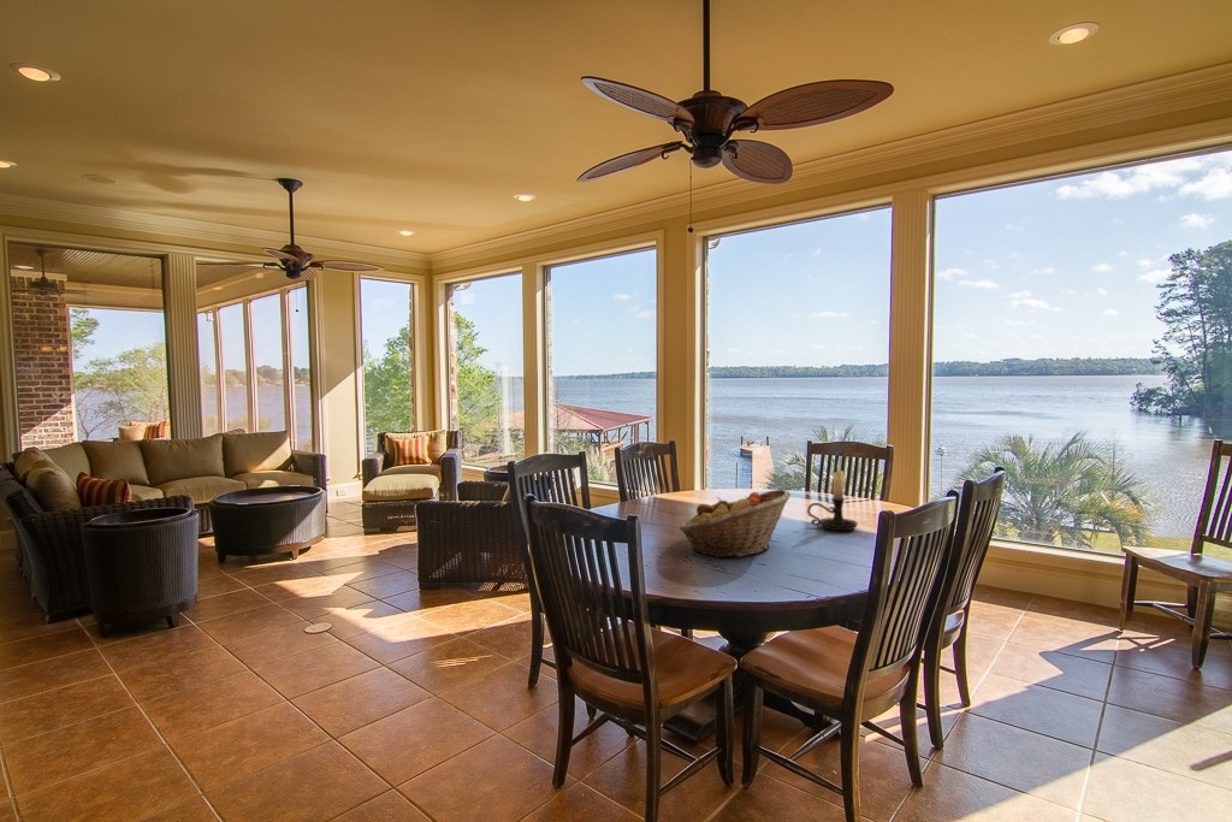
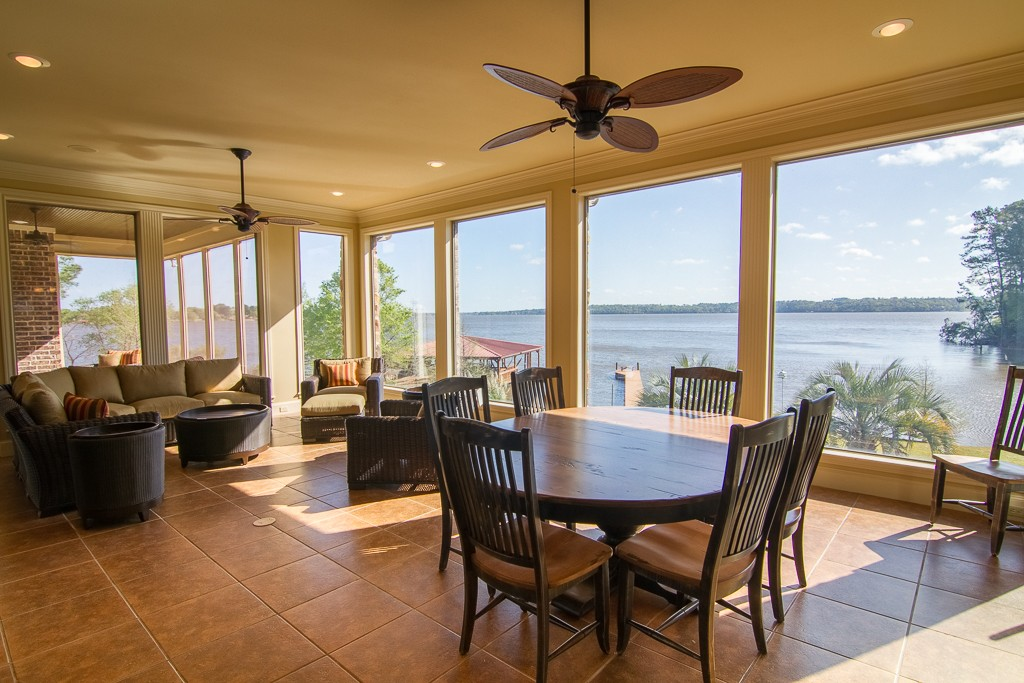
- candle holder (833, 492)
- fruit basket (735, 519)
